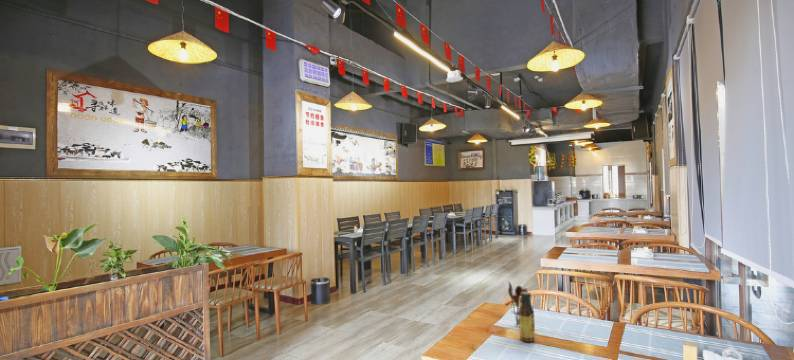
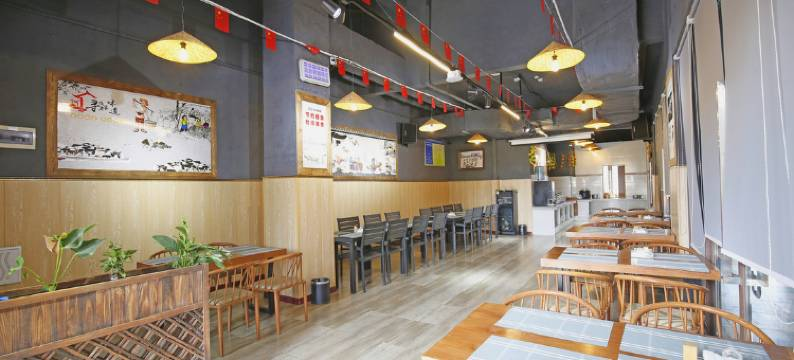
- utensil holder (516, 304)
- sauce bottle (526, 316)
